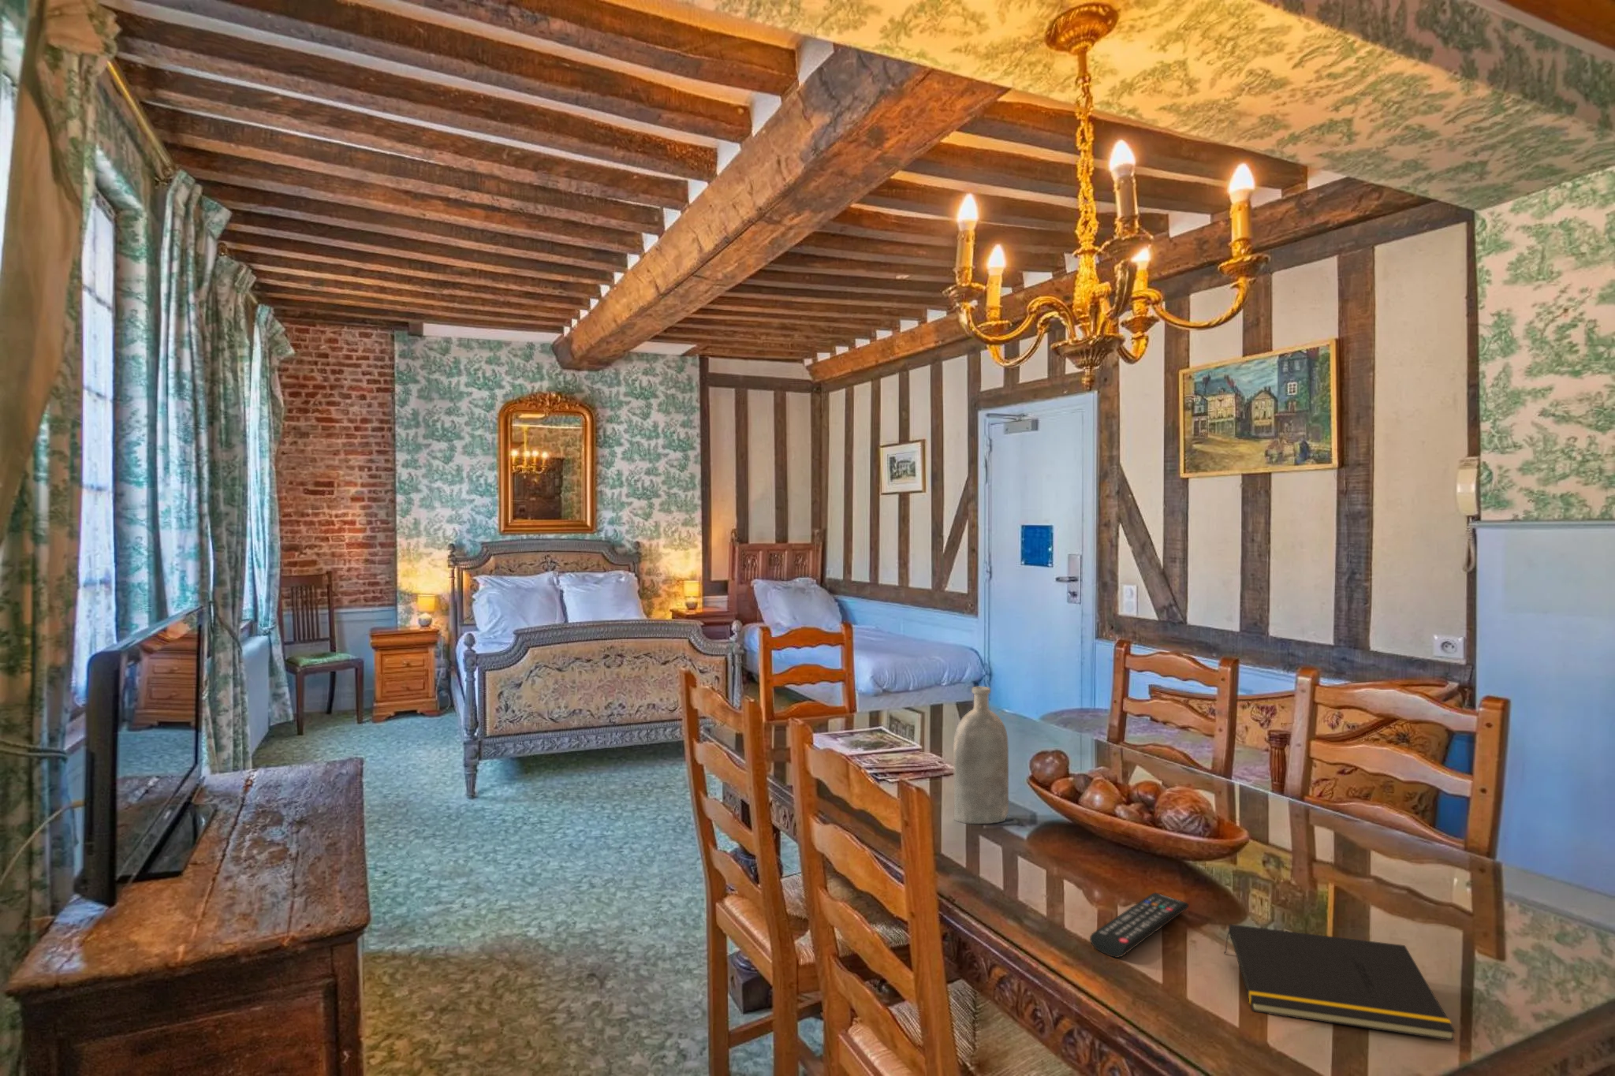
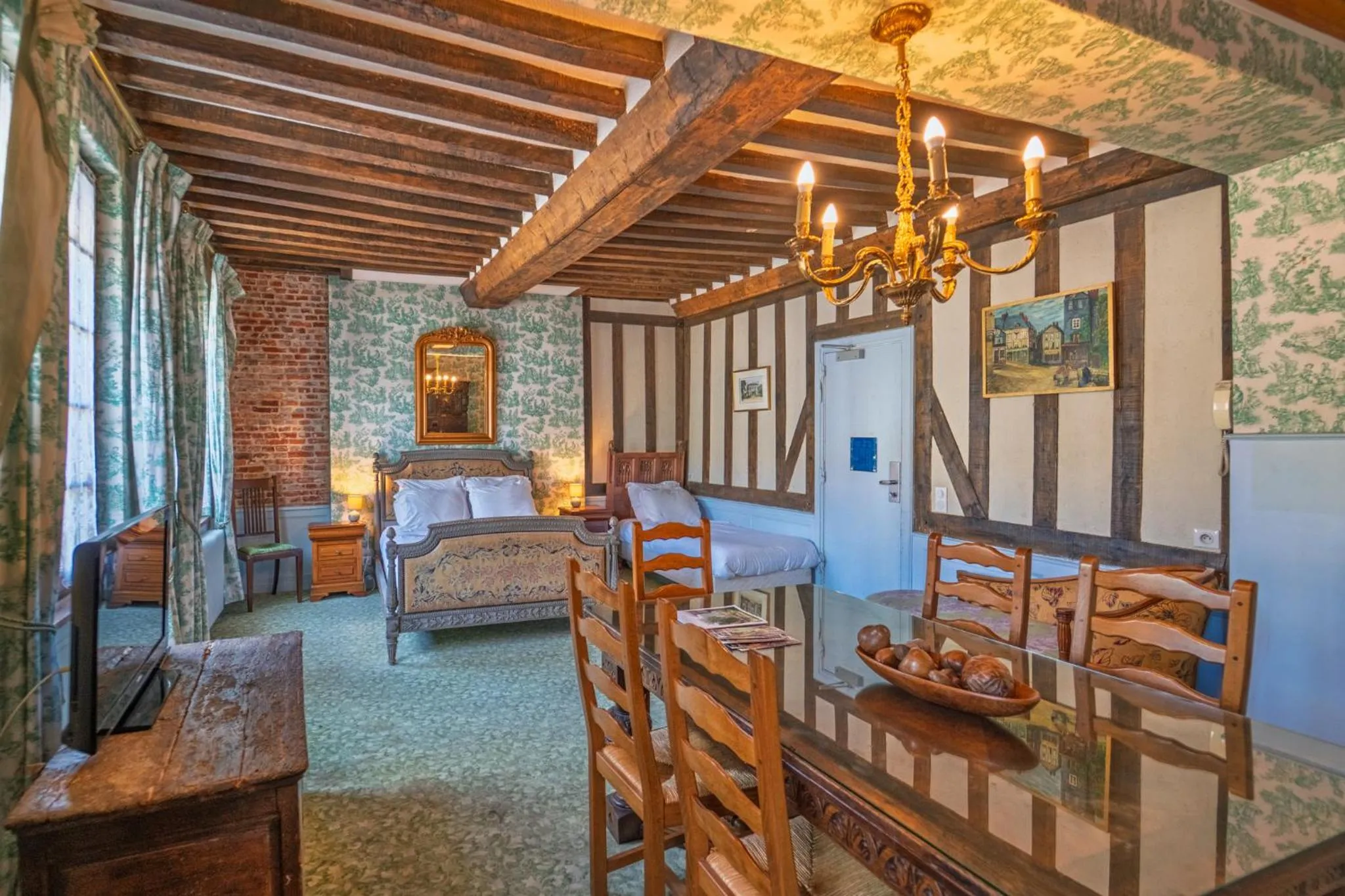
- remote control (1141, 923)
- bottle (981, 754)
- notepad (1332, 976)
